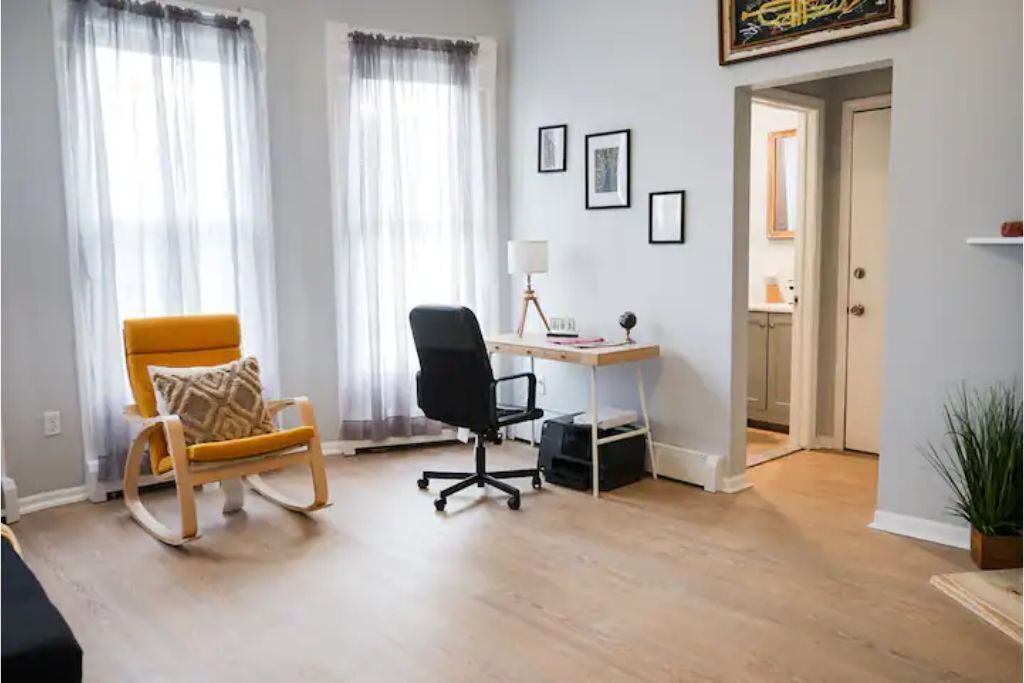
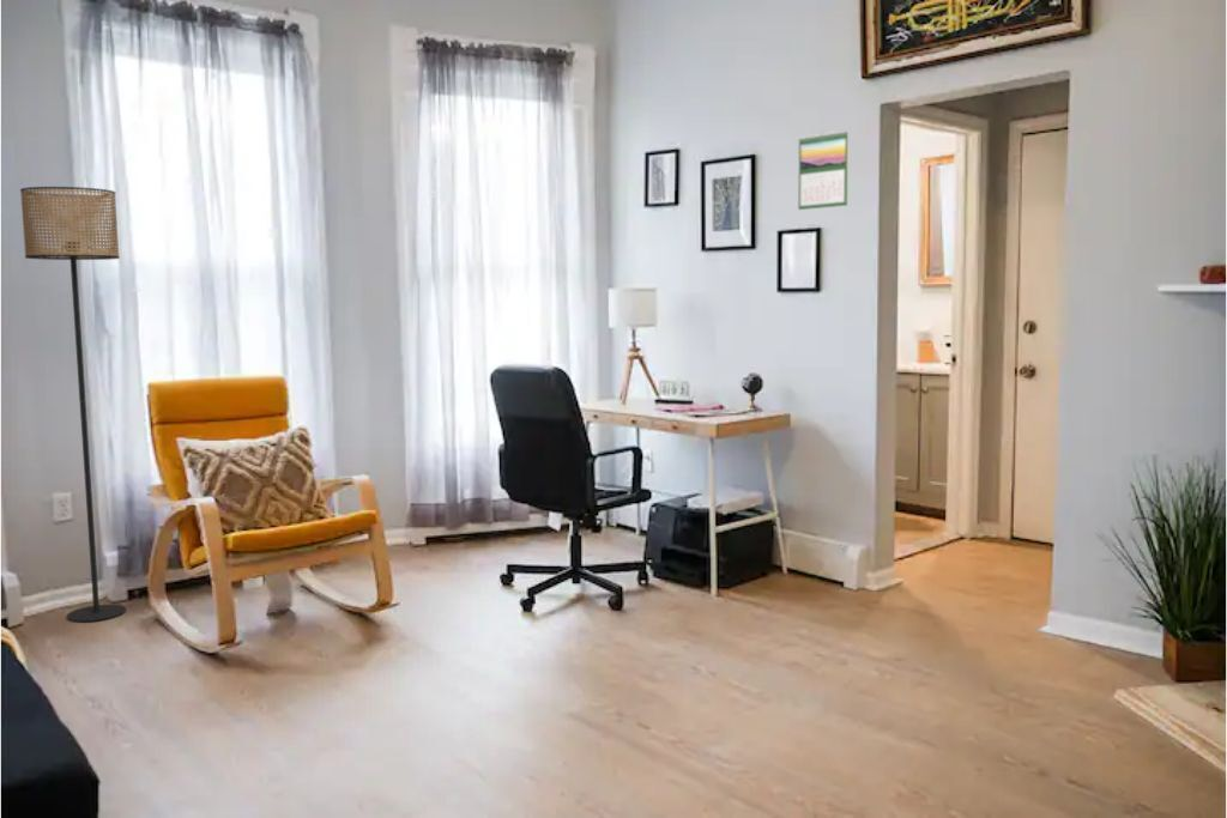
+ calendar (822, 170)
+ floor lamp (83, 406)
